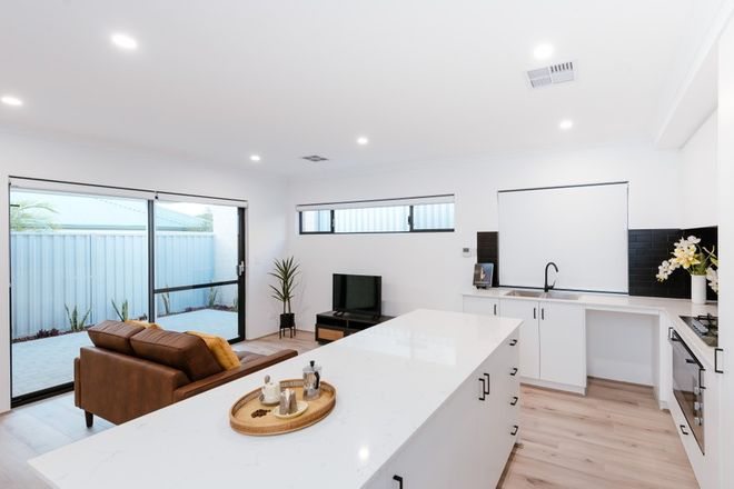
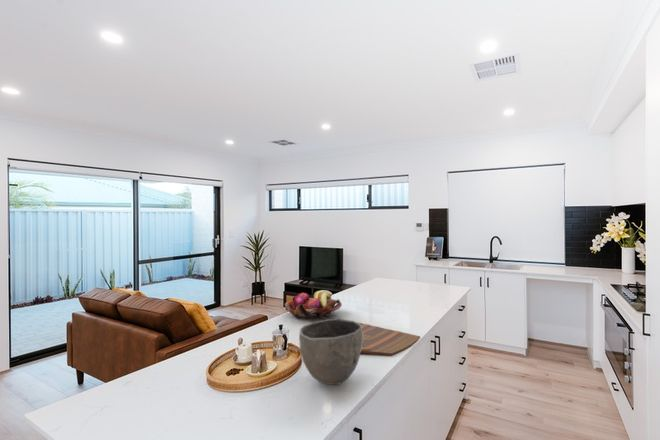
+ bowl (330, 353)
+ fruit basket (314, 303)
+ cutting board (363, 337)
